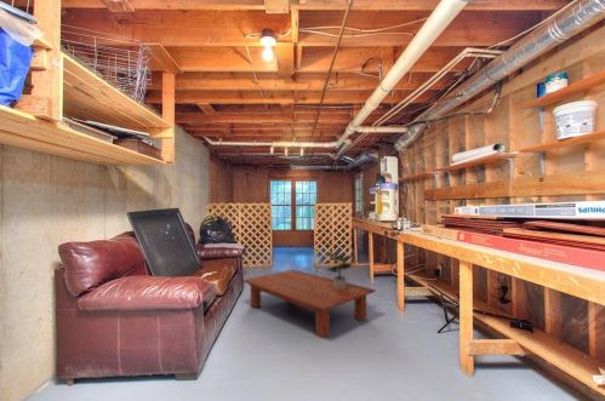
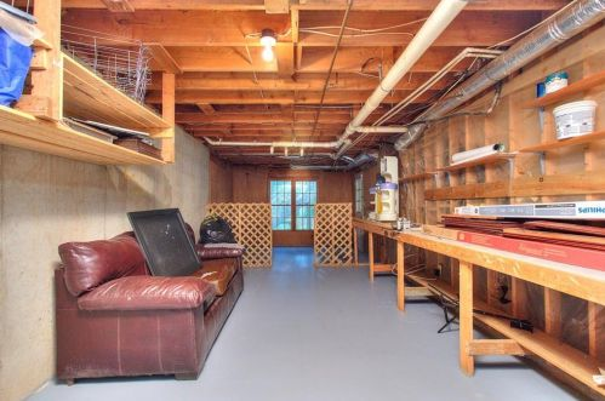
- coffee table (304, 298)
- potted plant (338, 269)
